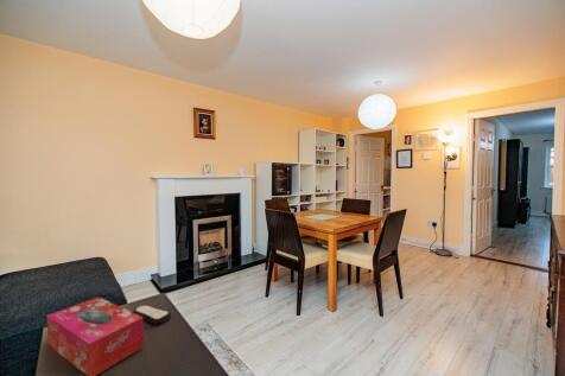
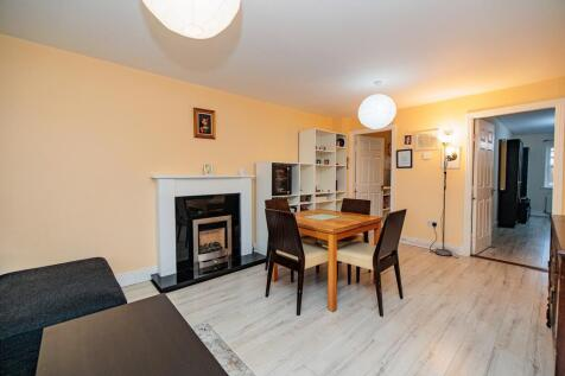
- tissue box (95, 331)
- remote control (151, 313)
